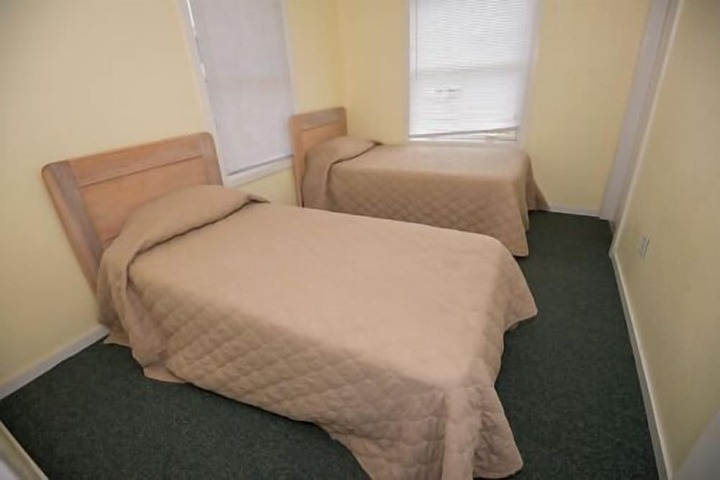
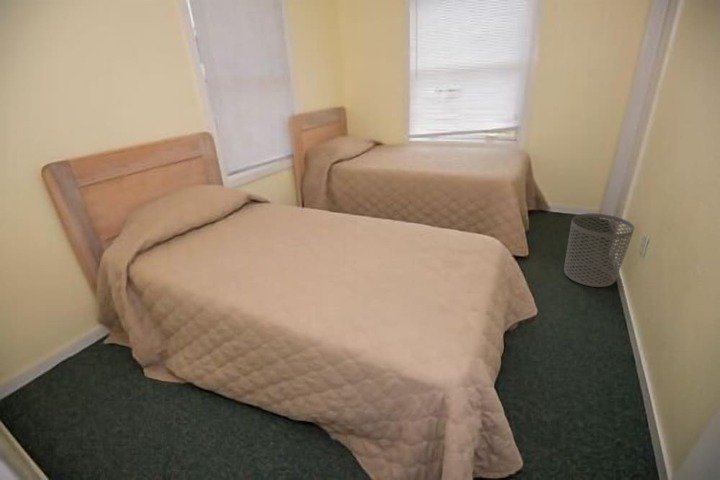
+ waste bin (595, 249)
